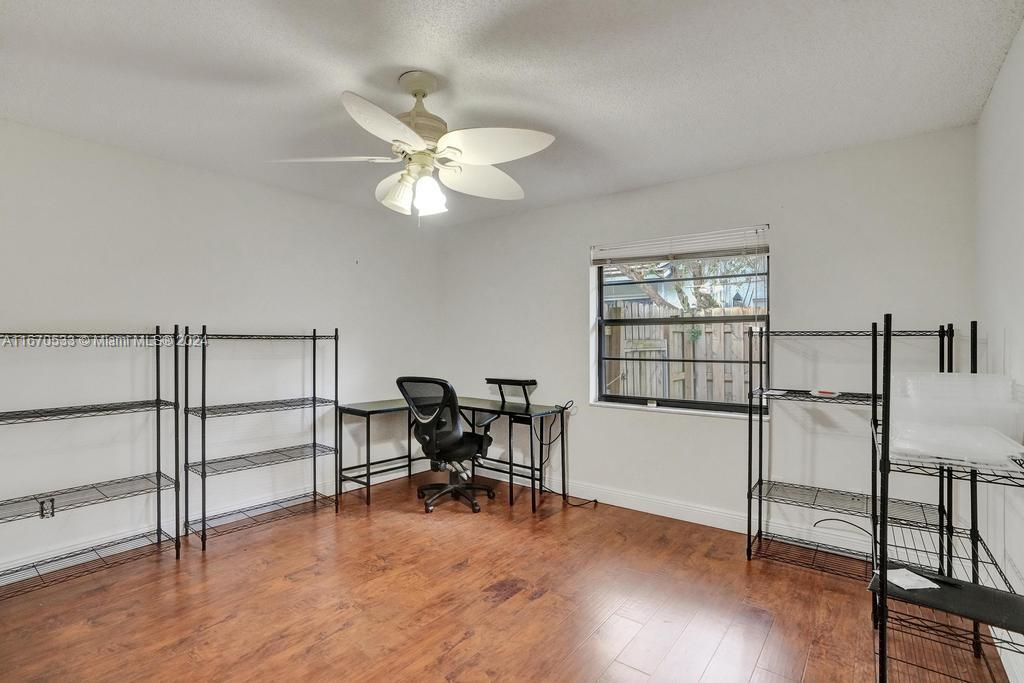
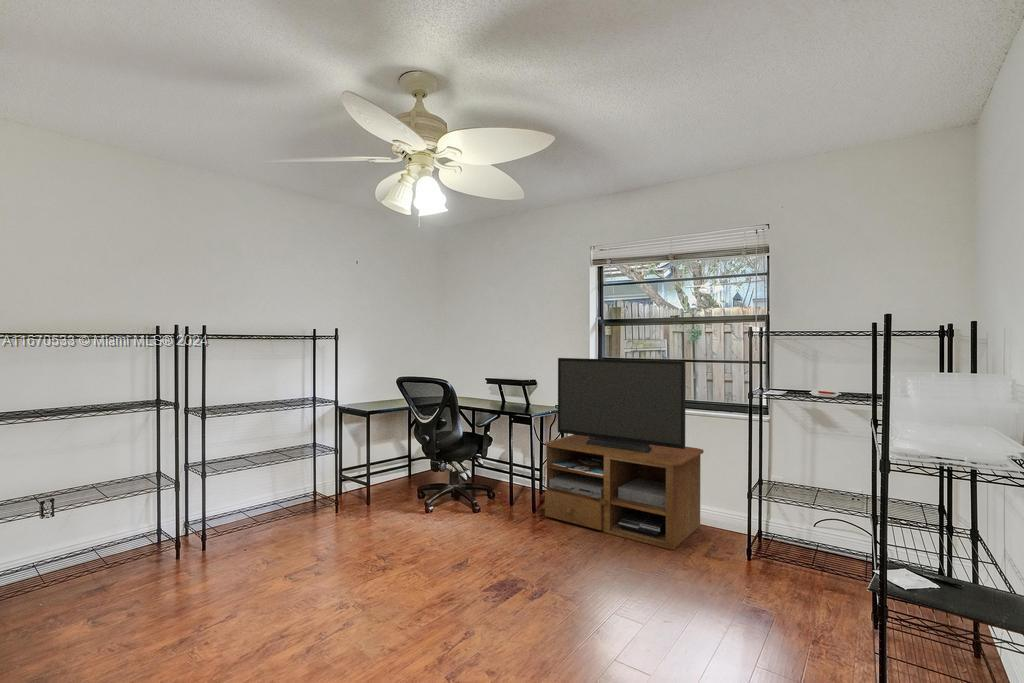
+ tv stand (619, 440)
